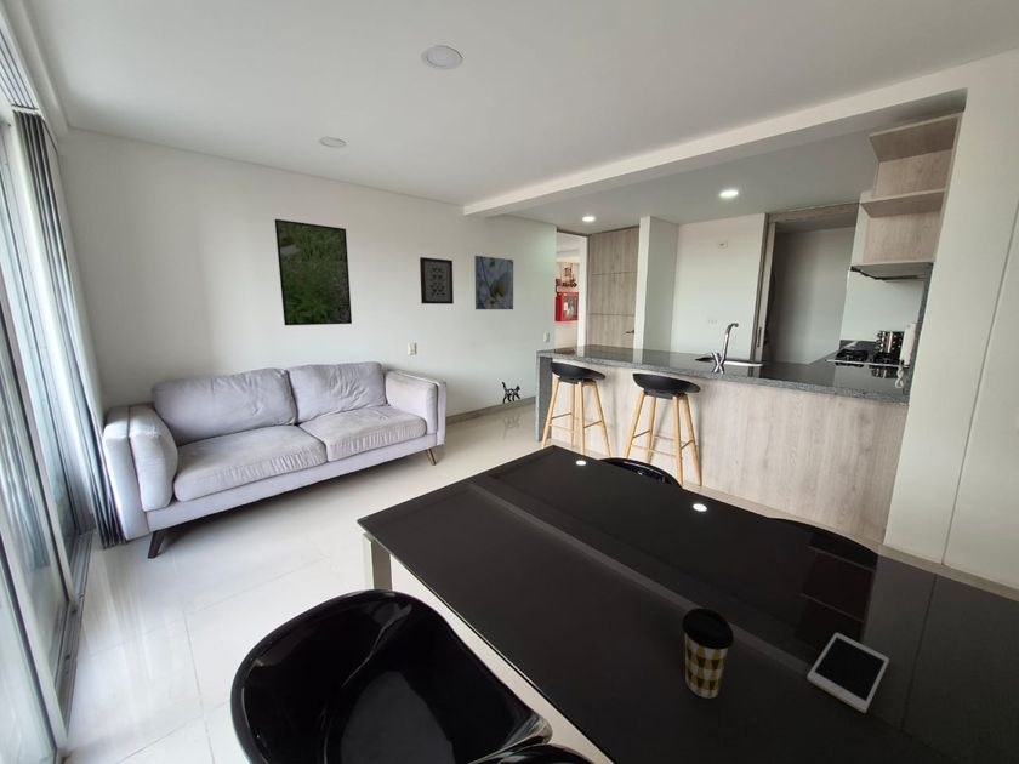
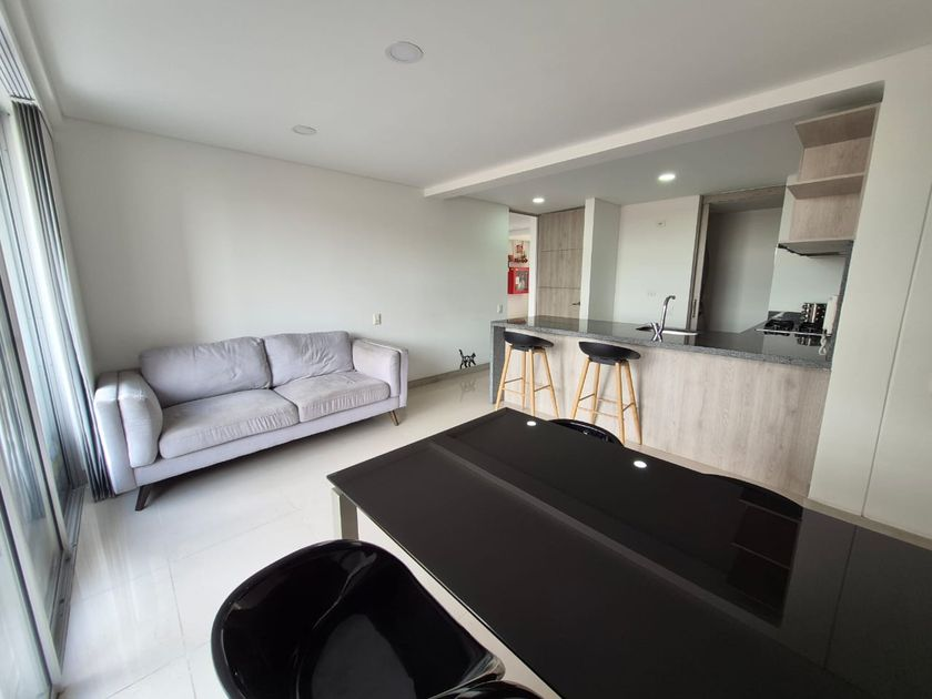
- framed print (495, 284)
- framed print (315, 275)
- coffee cup (705, 652)
- wall art (437, 281)
- cell phone (848, 668)
